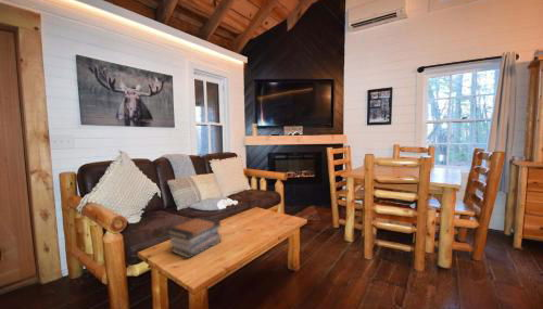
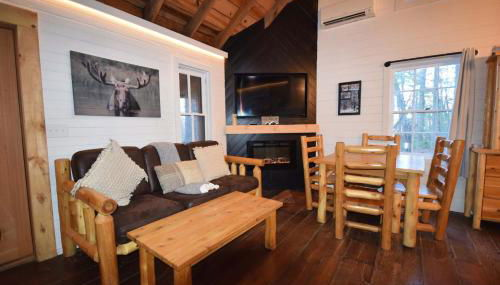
- book stack (195, 235)
